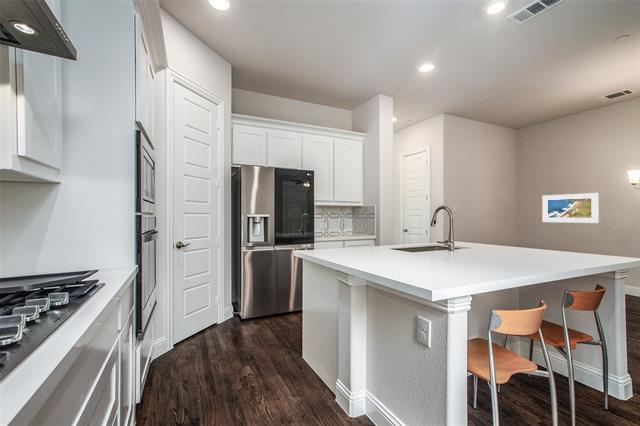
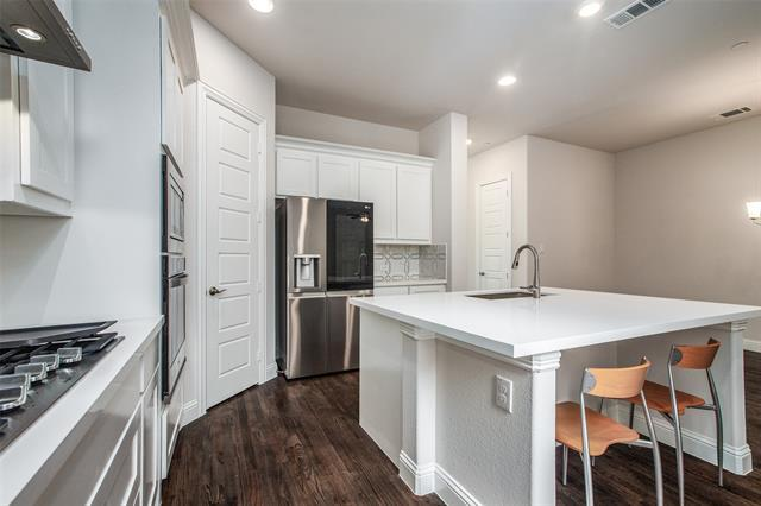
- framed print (568, 208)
